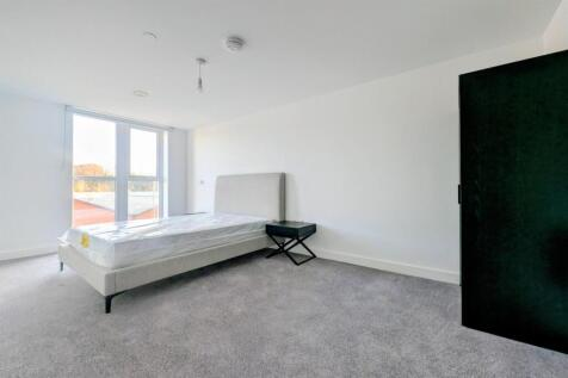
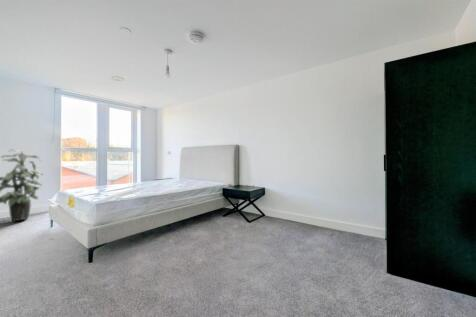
+ indoor plant (18, 184)
